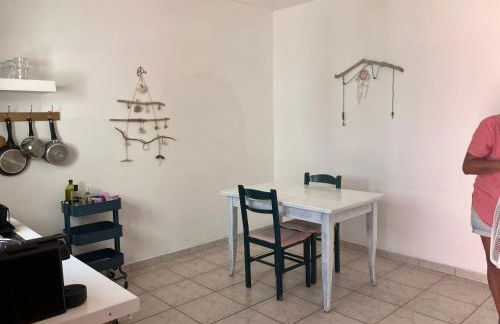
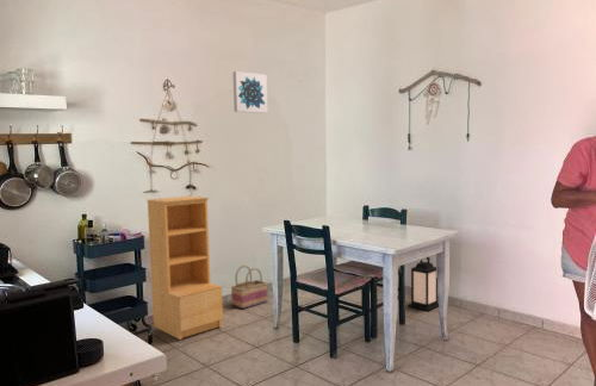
+ lantern (424, 280)
+ bookshelf (185, 263)
+ basket (249, 285)
+ wall art (250, 92)
